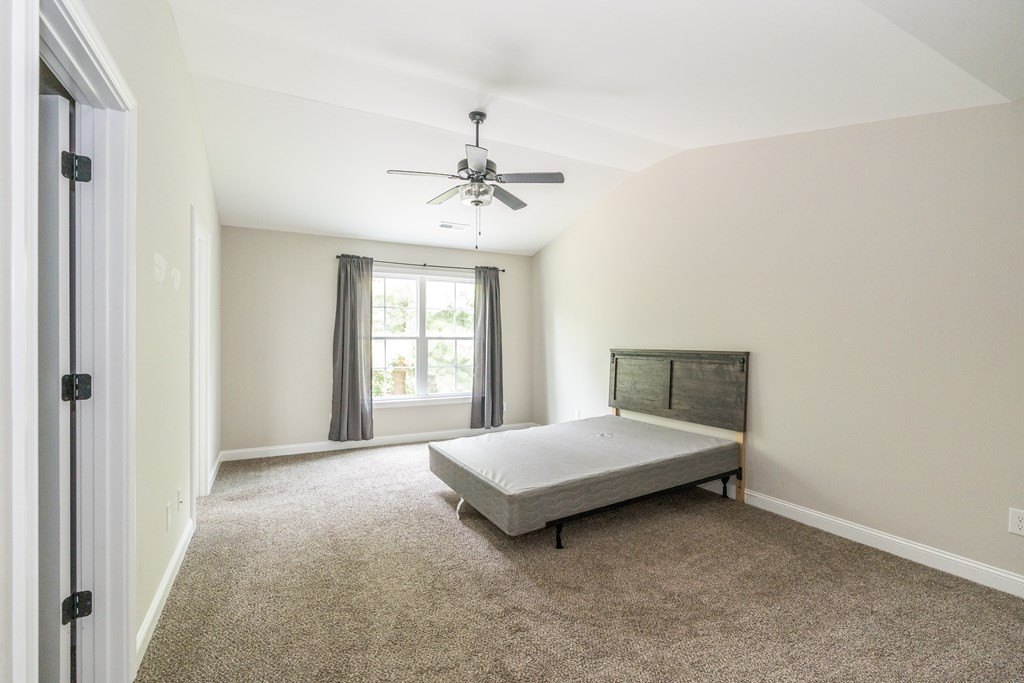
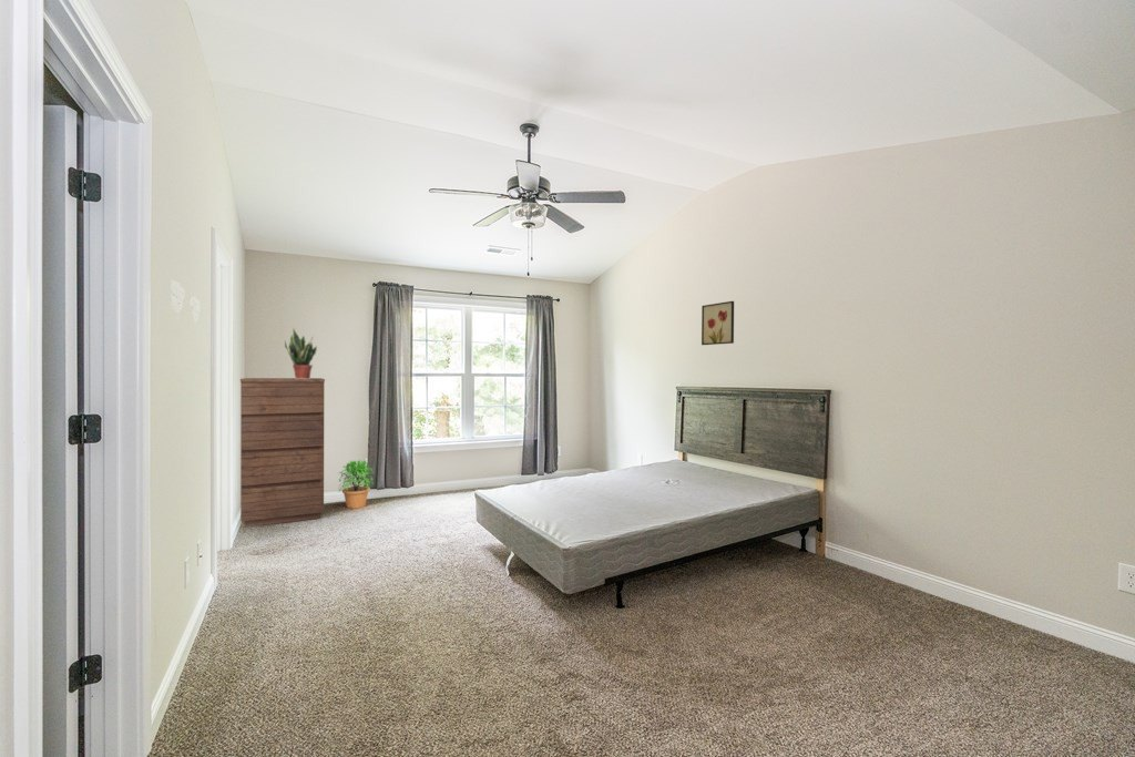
+ dresser (284, 447)
+ potted plant (355, 482)
+ wall art (717, 324)
+ potted plant (305, 352)
